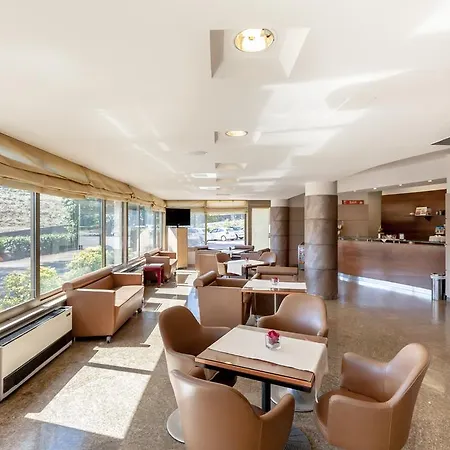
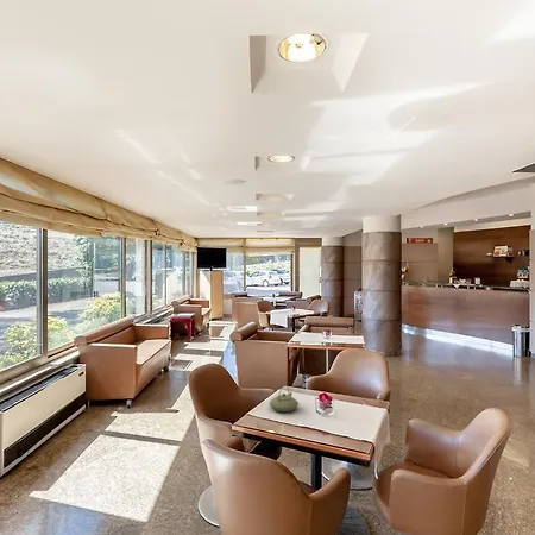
+ teapot (284, 396)
